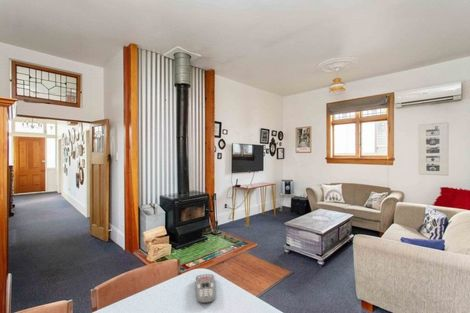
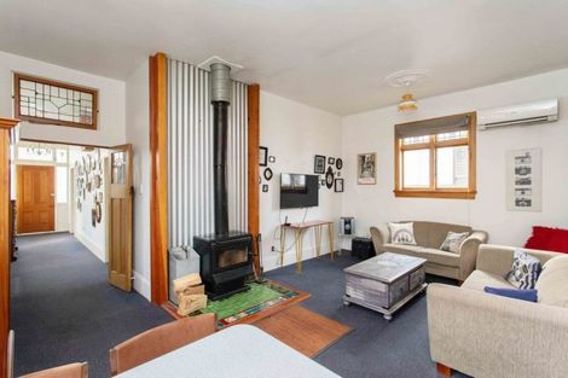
- remote control (205, 287)
